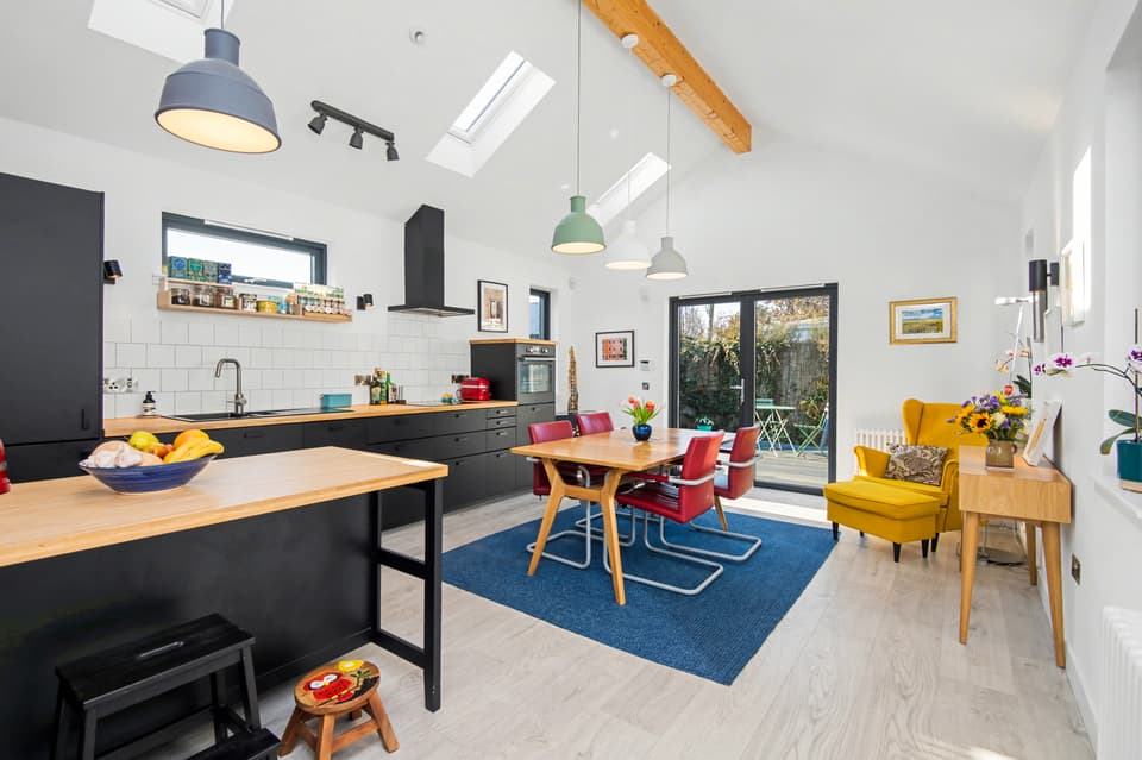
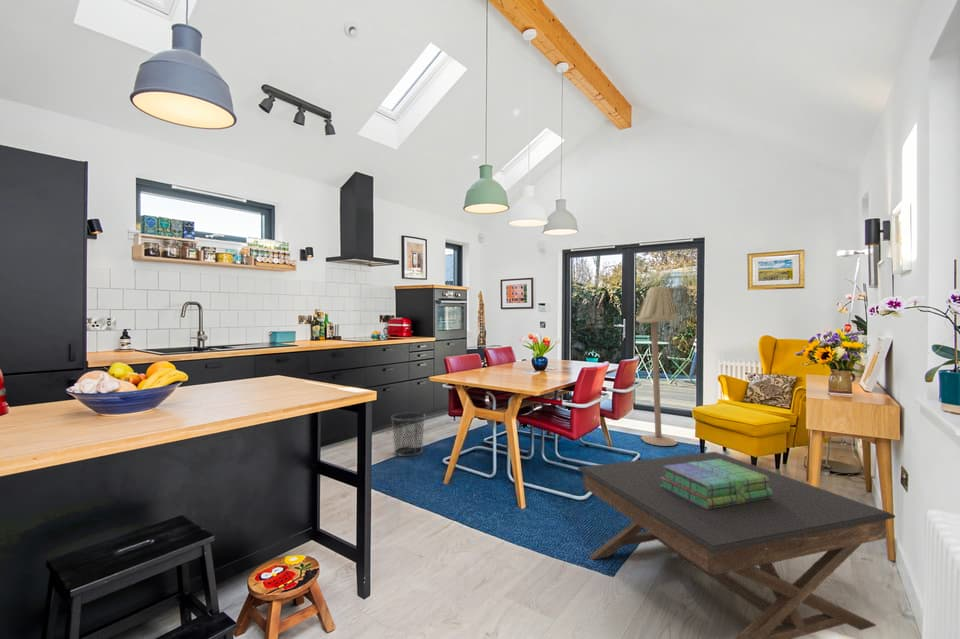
+ waste bin (408, 434)
+ coffee table (714, 536)
+ stack of books (714, 481)
+ floor lamp (656, 364)
